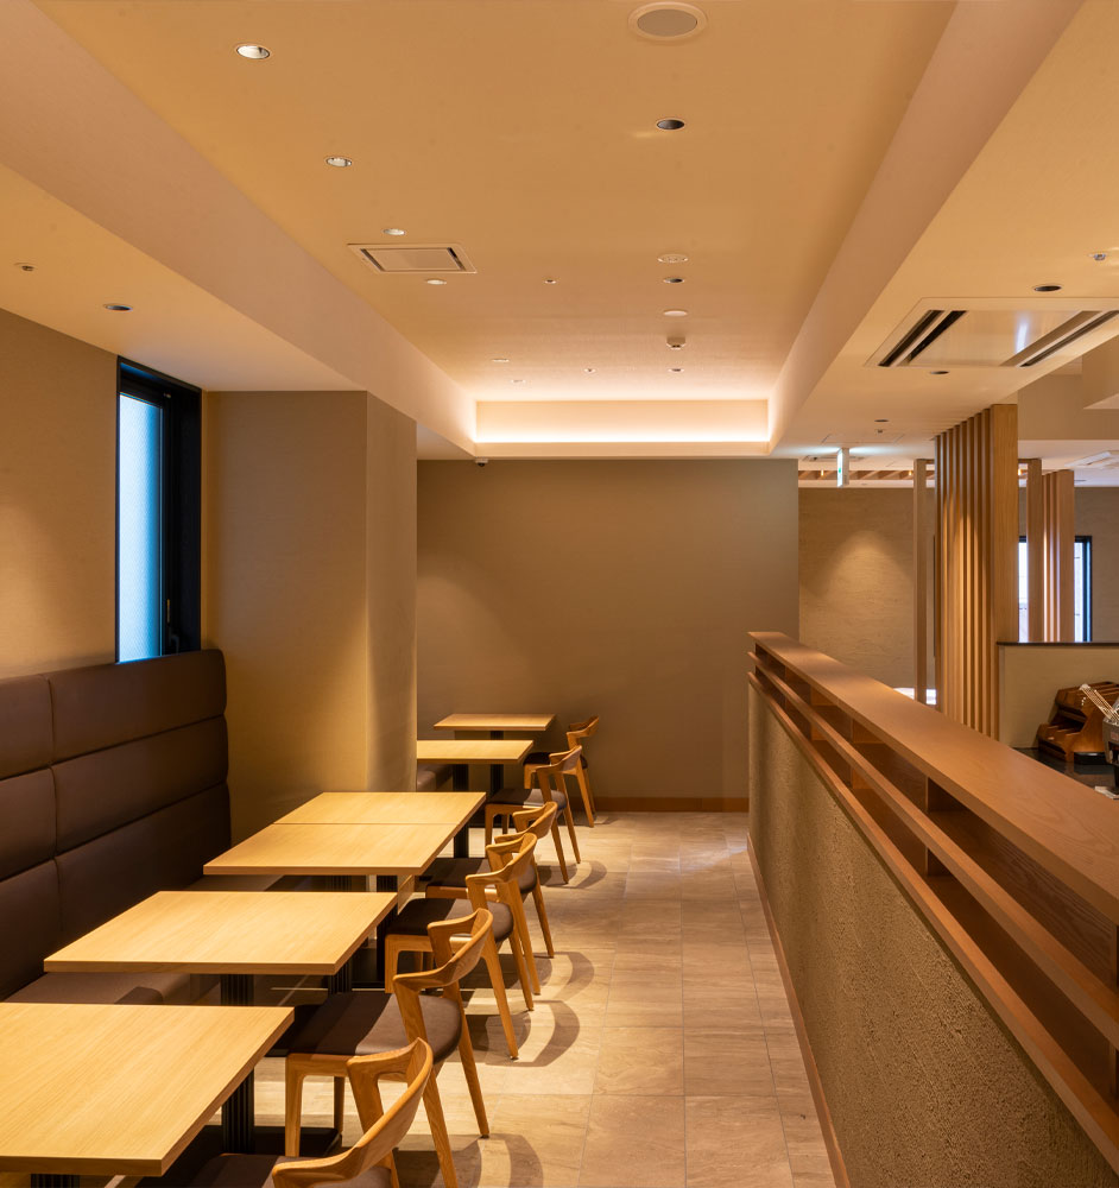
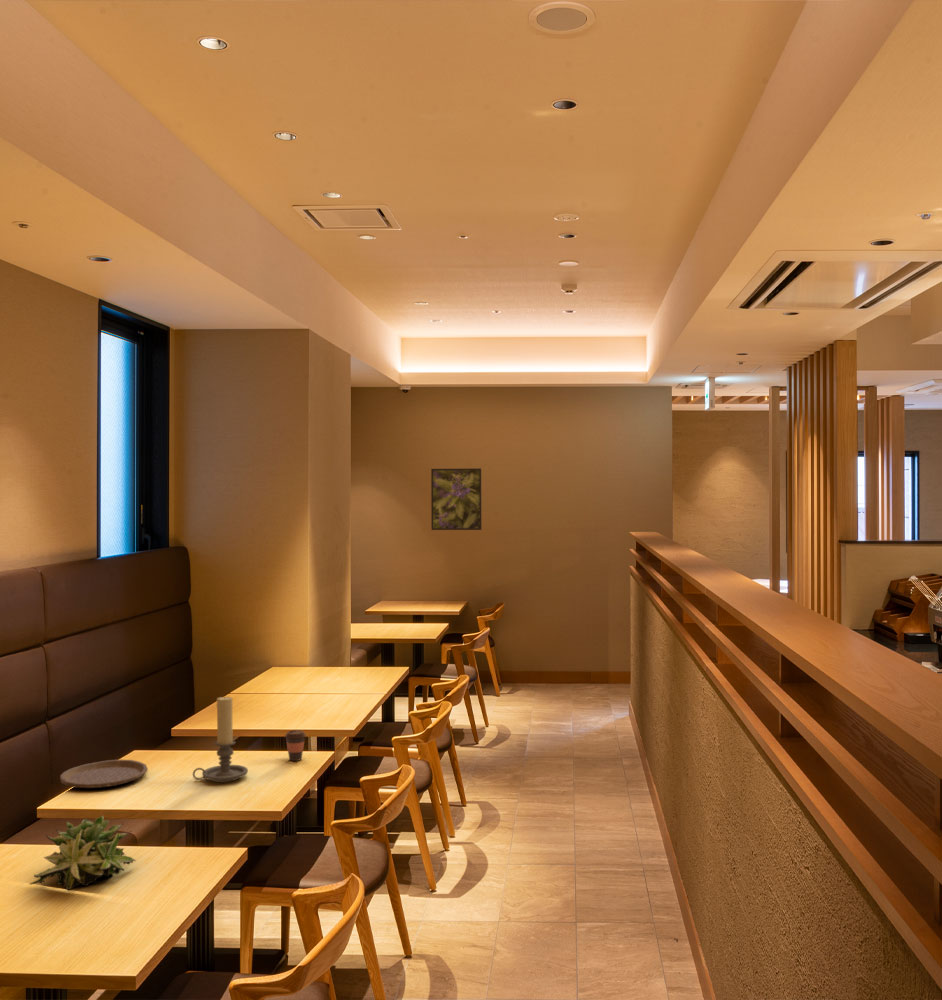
+ succulent plant (86, 847)
+ coffee cup (295, 745)
+ plate (104, 774)
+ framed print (456, 499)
+ candle holder (220, 737)
